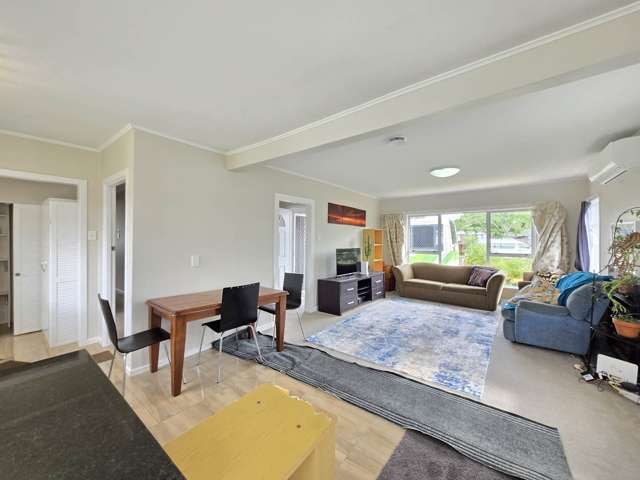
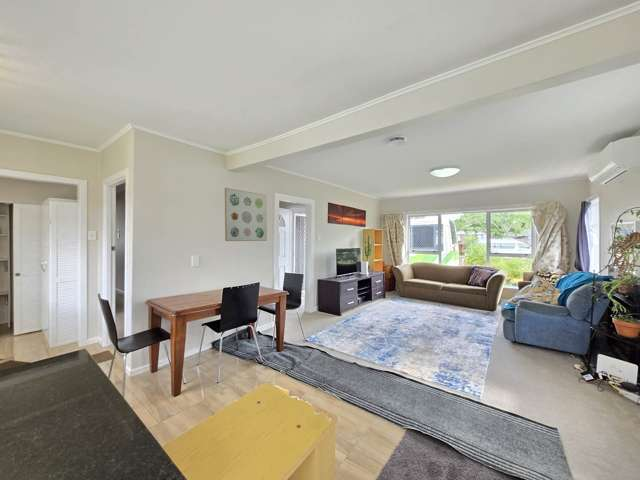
+ wall art (247, 216)
